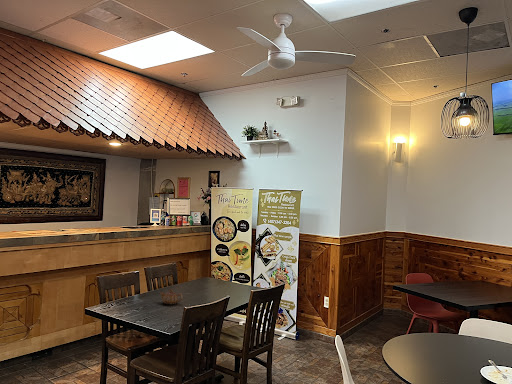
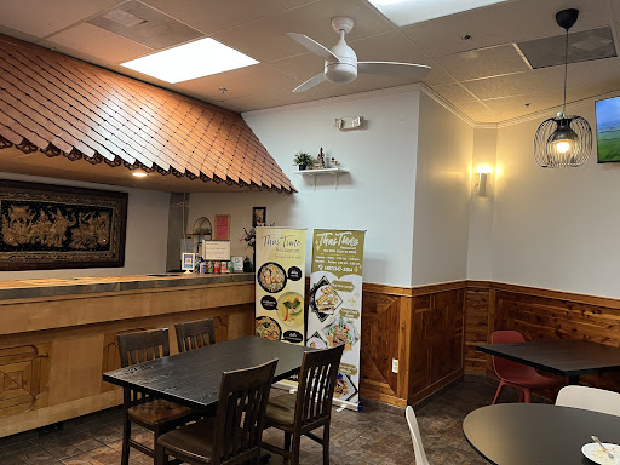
- teapot (170, 296)
